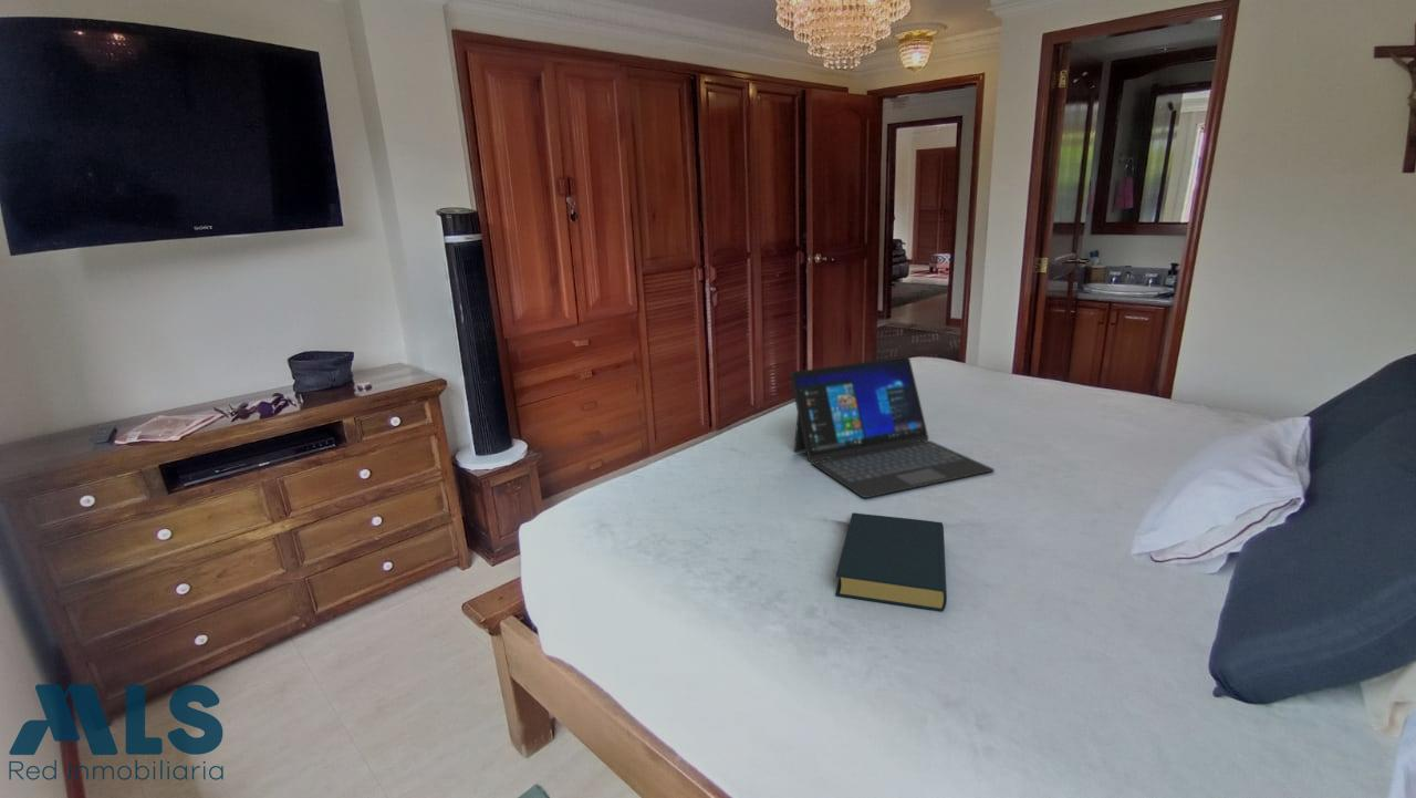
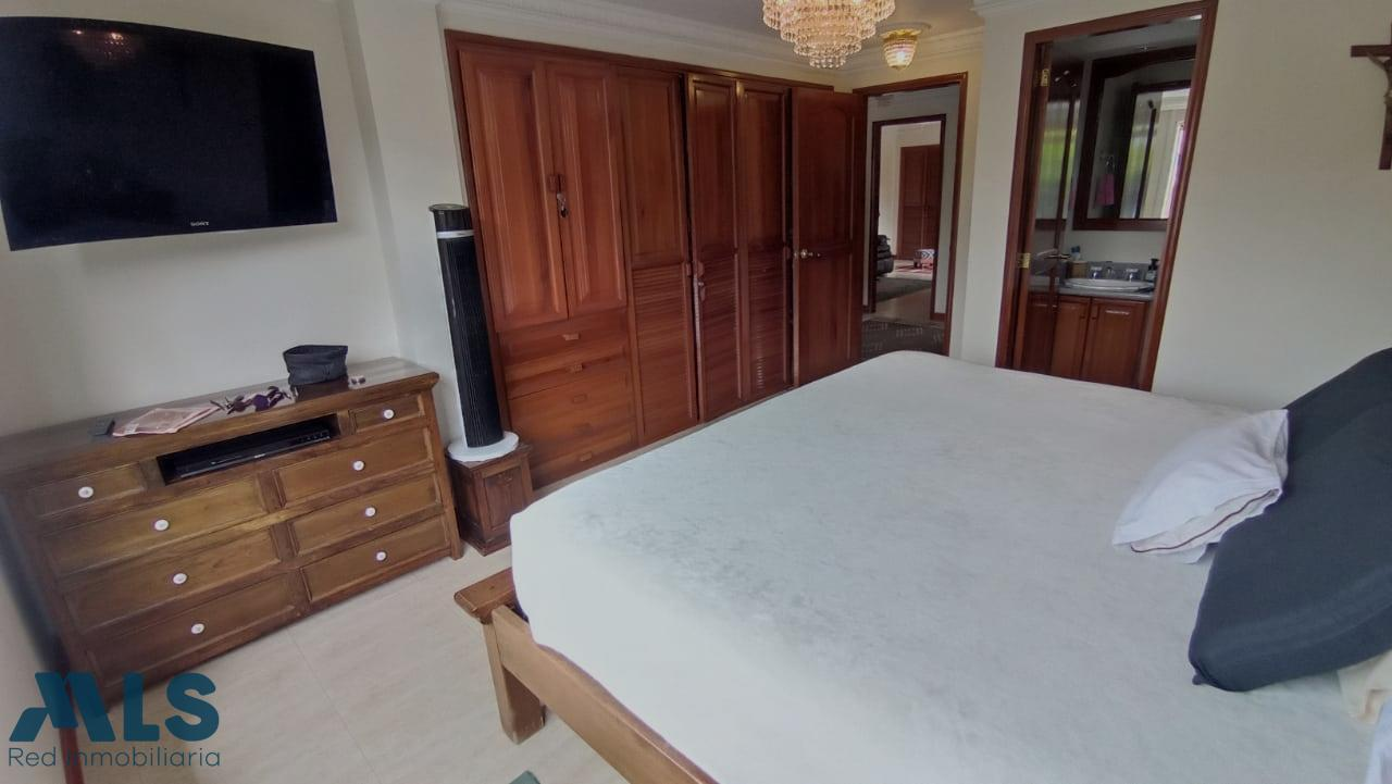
- laptop (887, 418)
- hardback book (893, 556)
